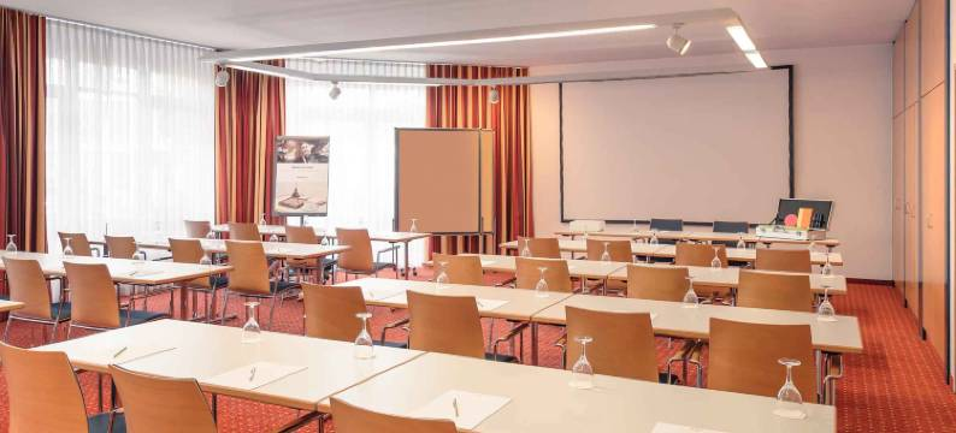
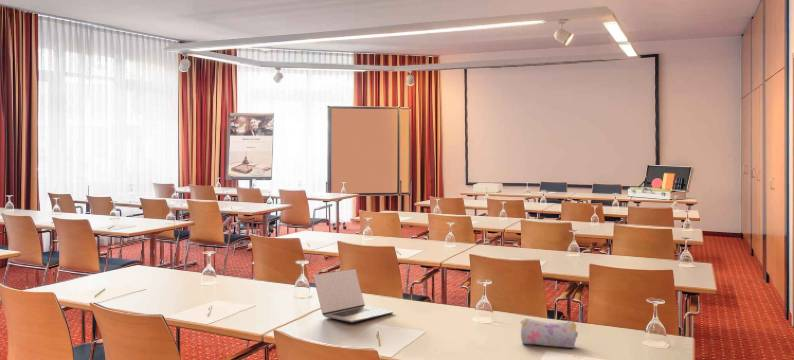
+ laptop (353, 294)
+ pencil case (548, 333)
